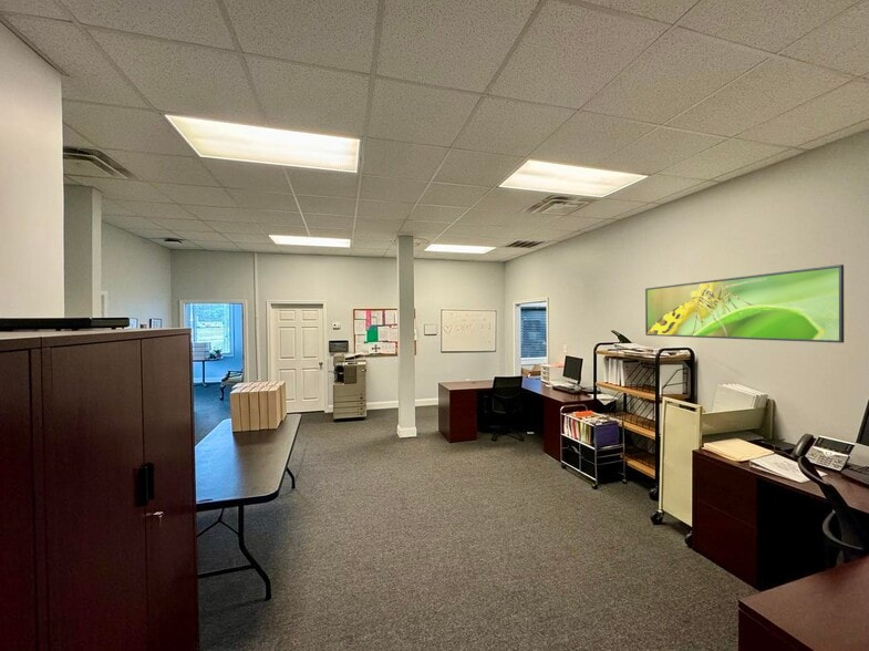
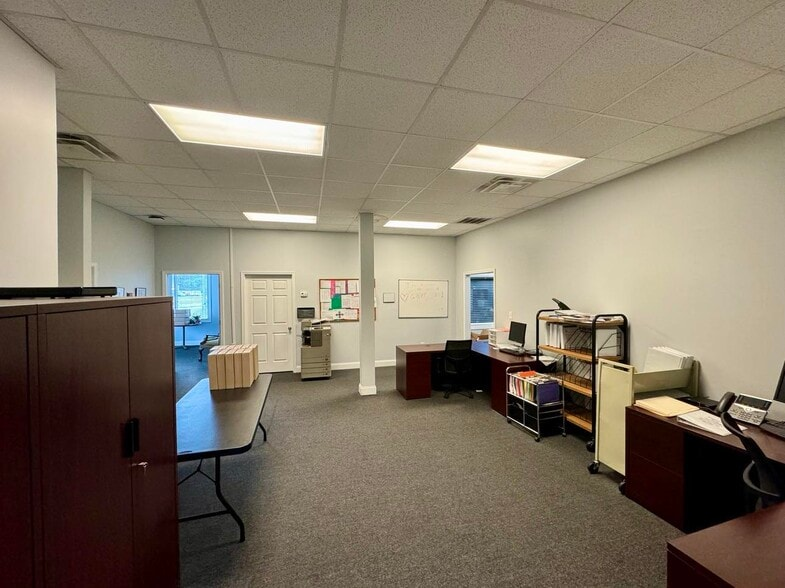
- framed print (720, 309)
